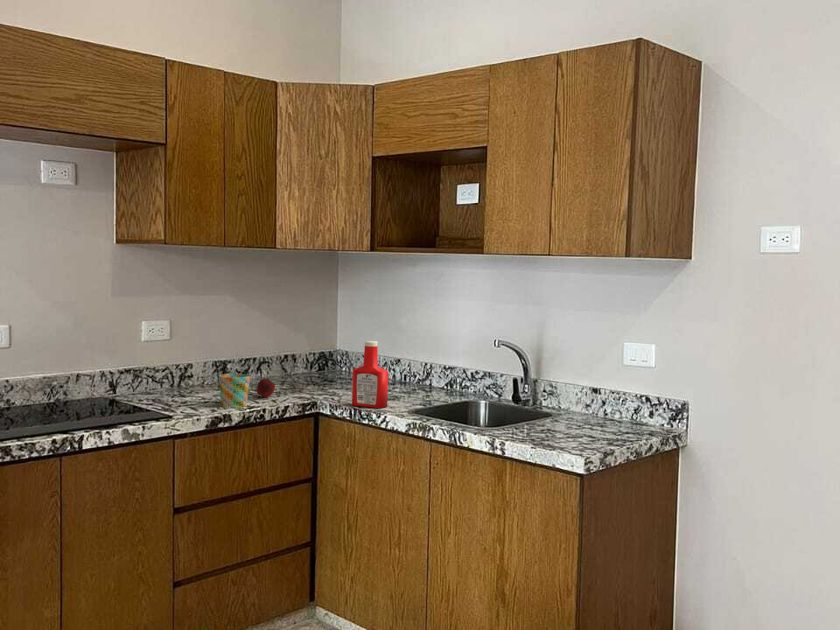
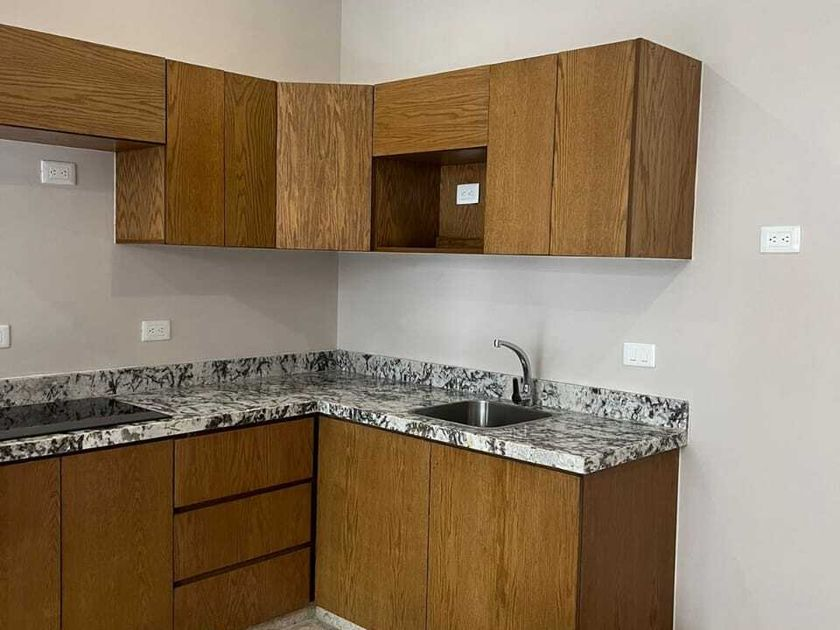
- mug (234, 390)
- soap bottle (370, 373)
- apple (265, 388)
